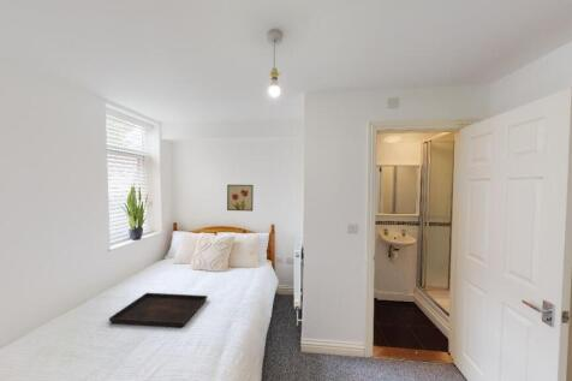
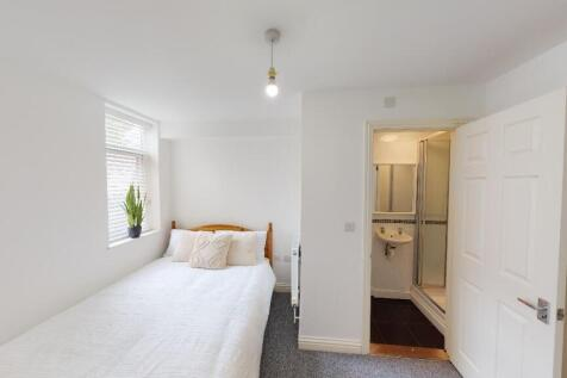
- serving tray (162, 308)
- wall art (239, 197)
